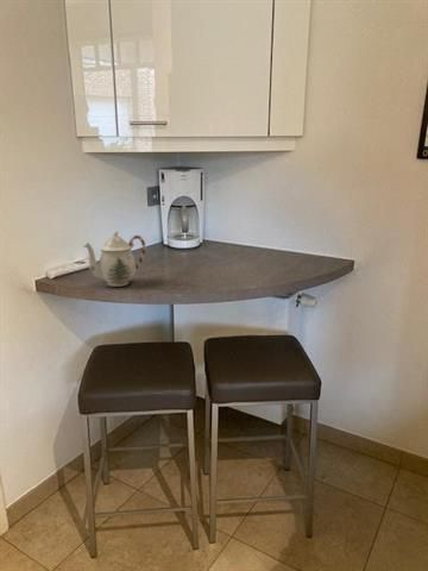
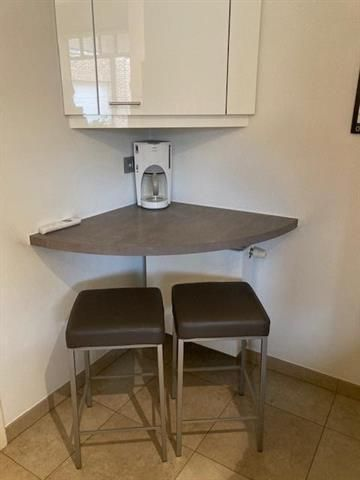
- teapot (115, 257)
